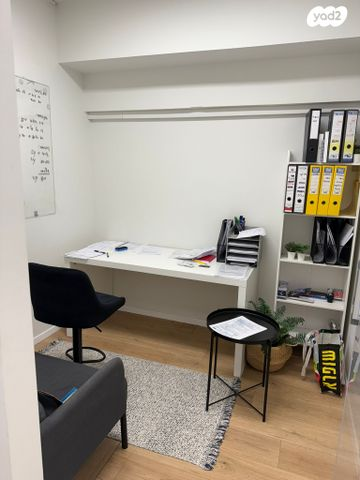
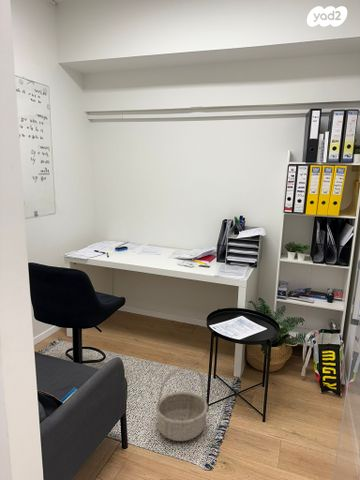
+ basket (182, 398)
